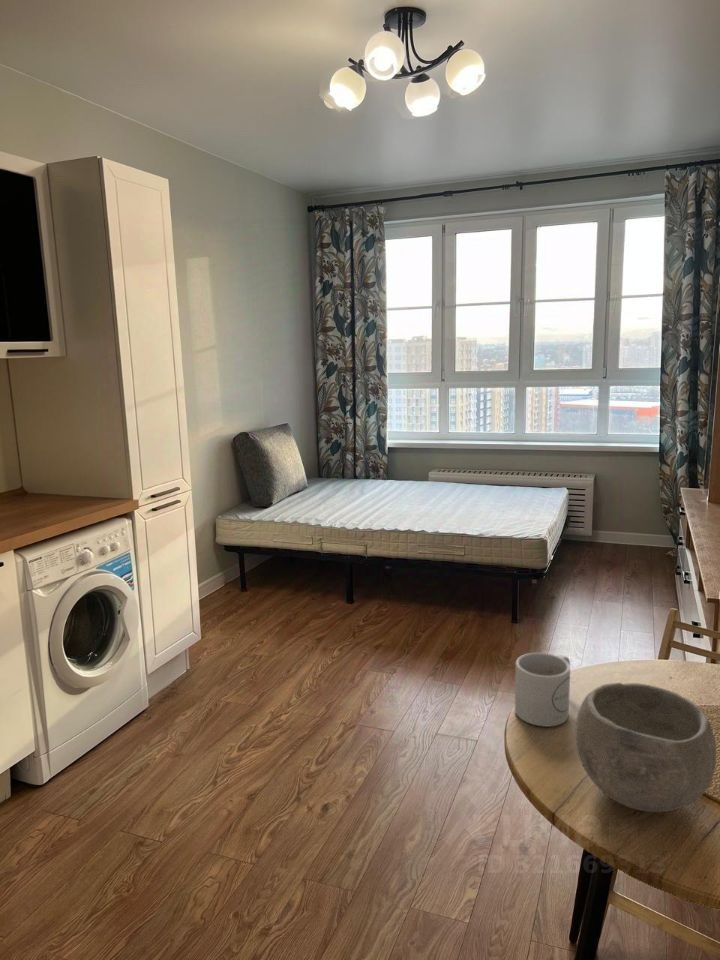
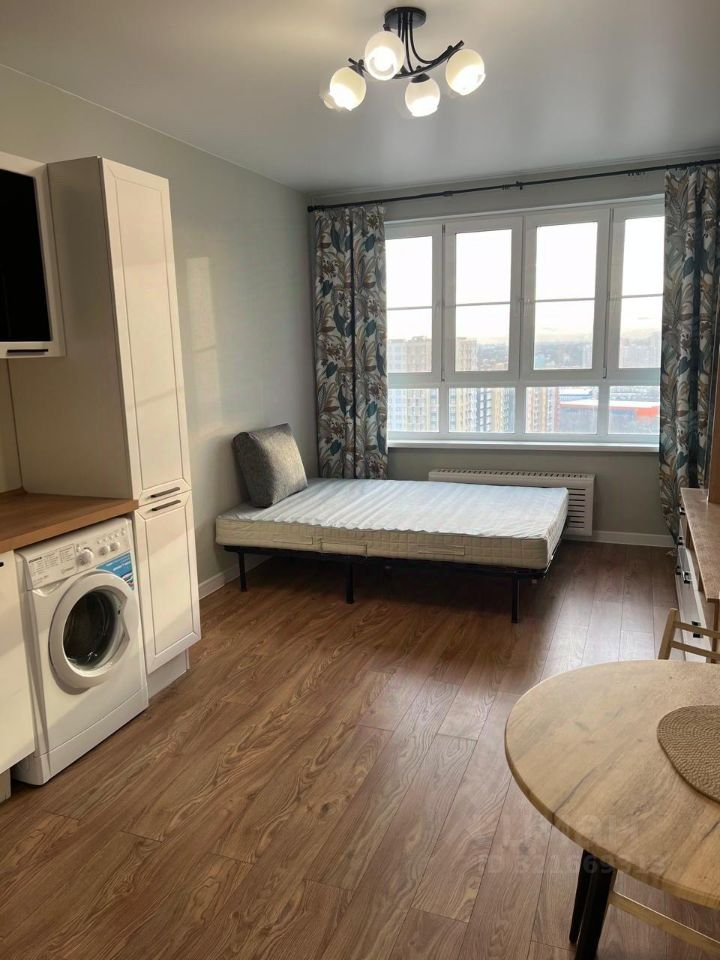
- mug (548, 683)
- bowl (642, 751)
